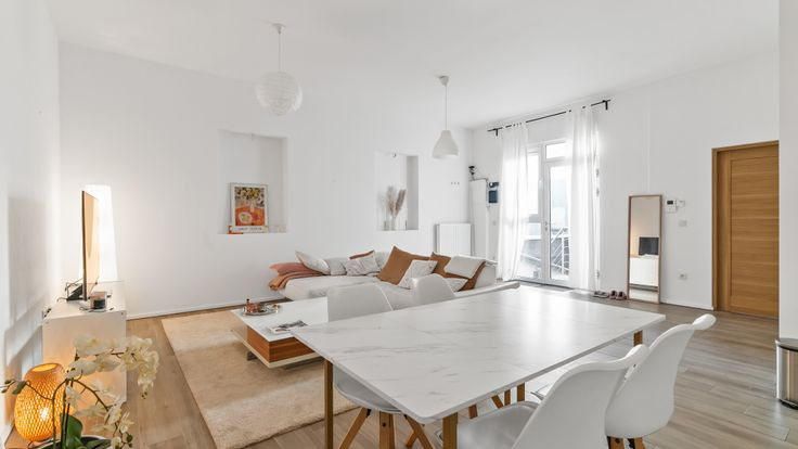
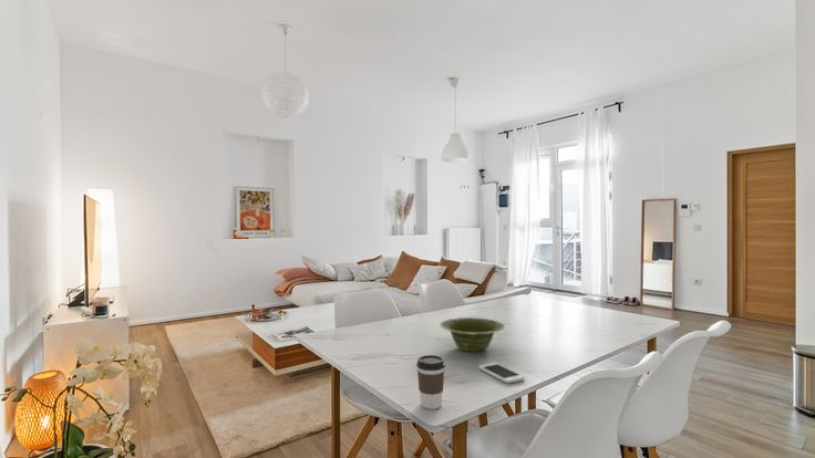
+ dish (472, 336)
+ smartphone (501, 372)
+ coffee cup (431, 382)
